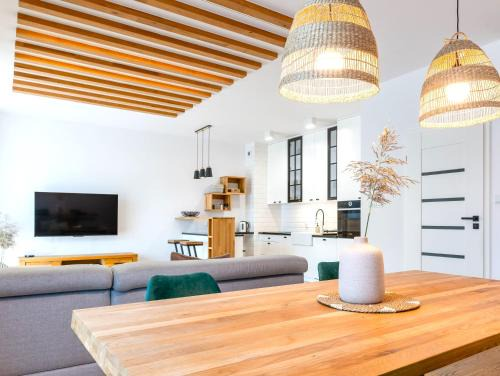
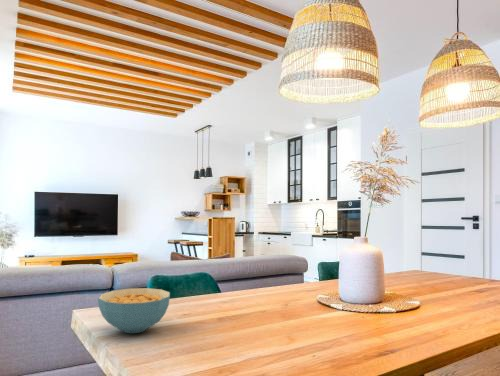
+ cereal bowl (134, 312)
